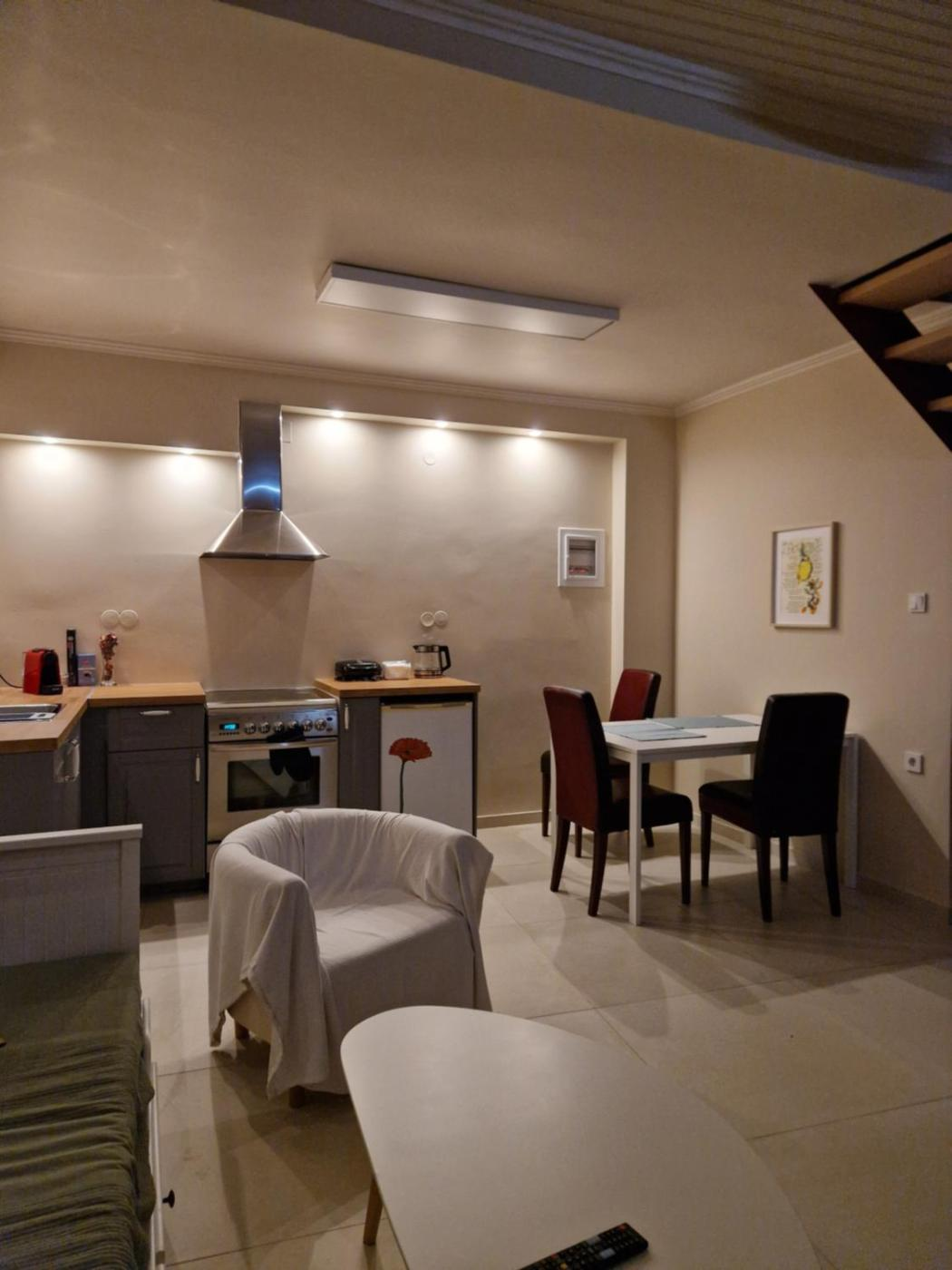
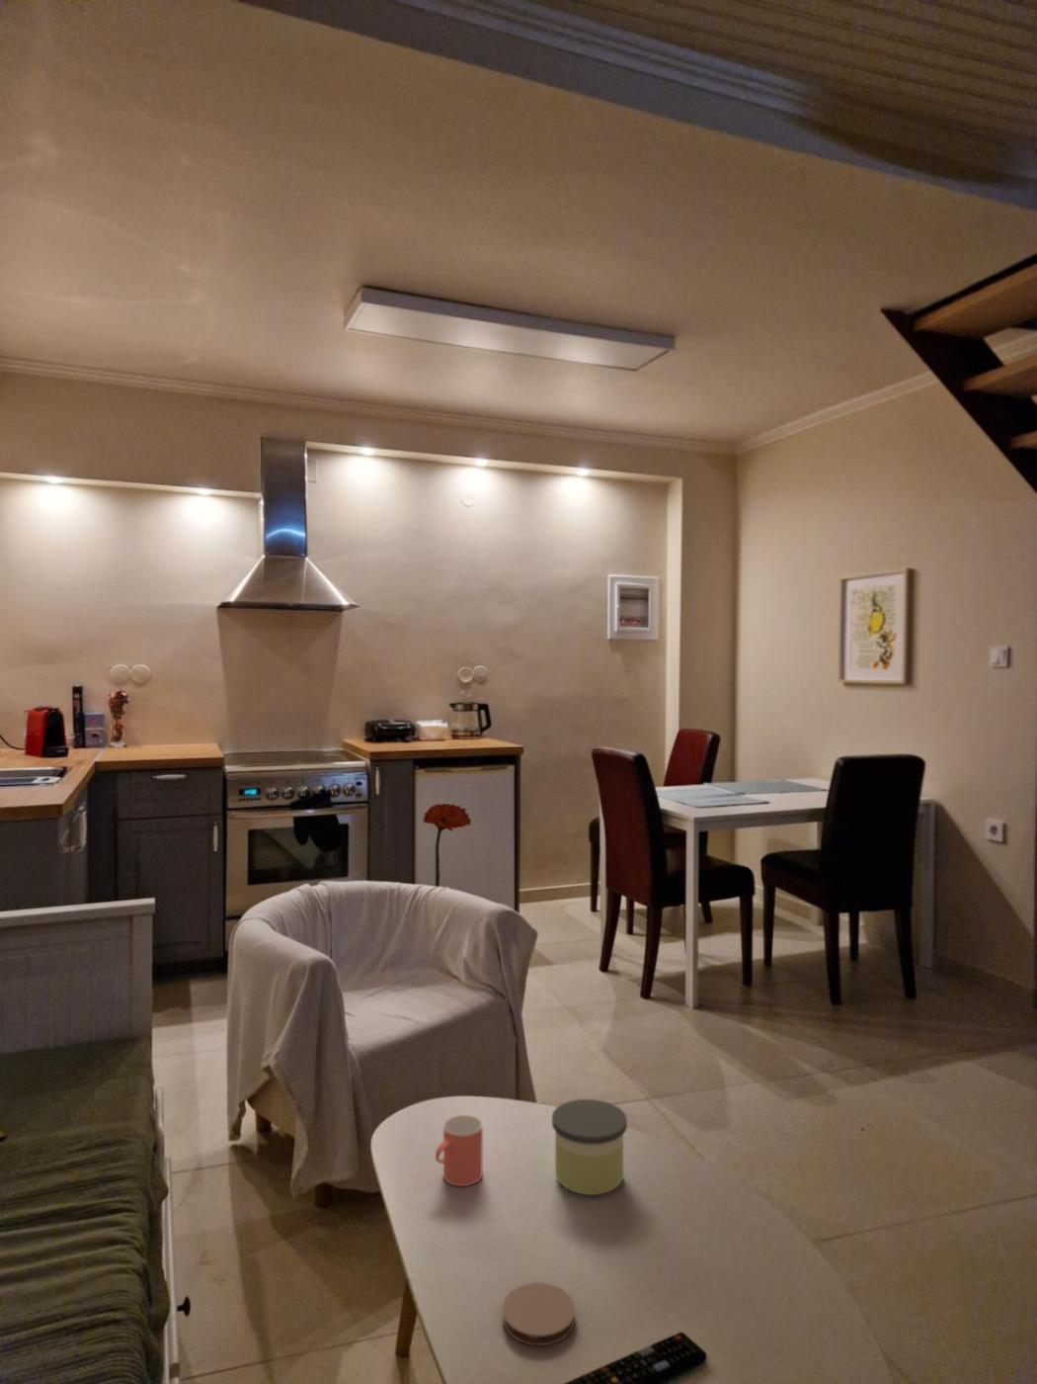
+ cup (456, 1154)
+ candle (588, 1146)
+ coaster (538, 1313)
